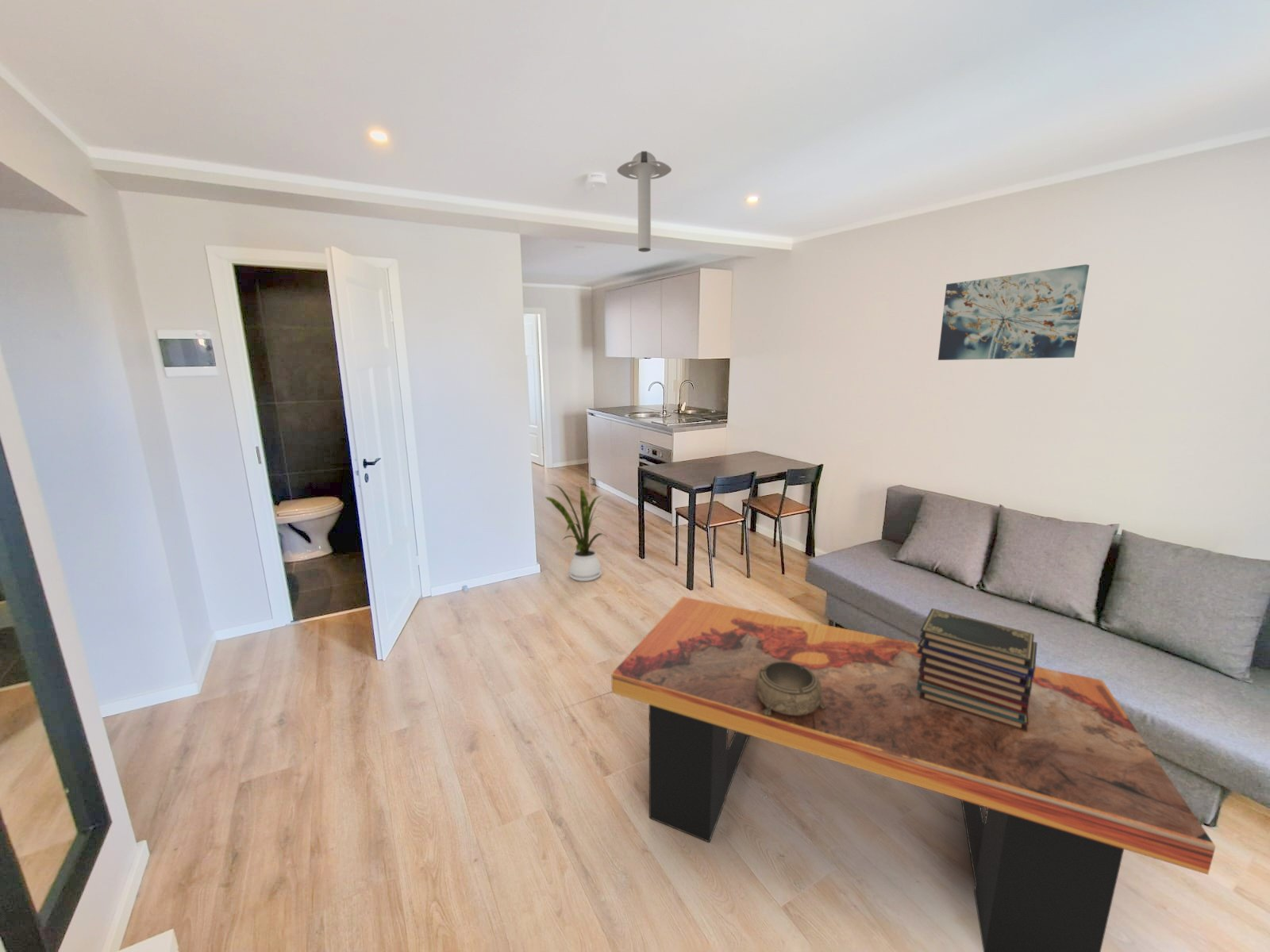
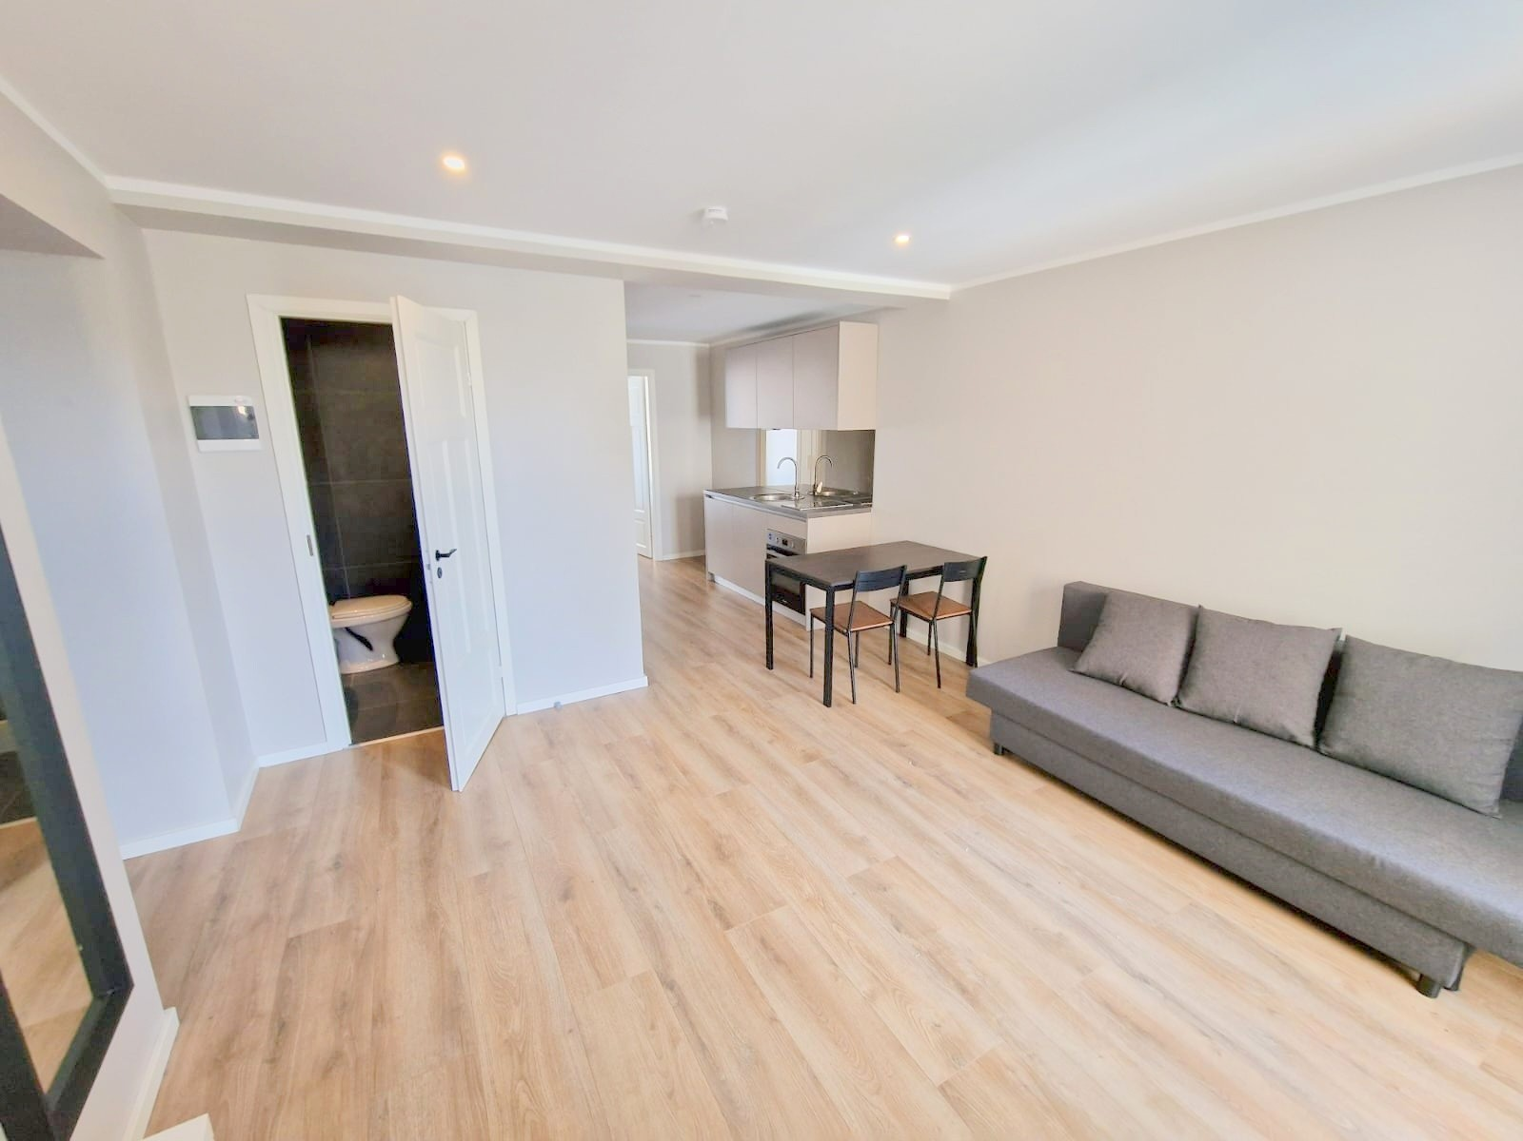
- book stack (973, 665)
- coffee table (846, 746)
- decorative bowl (787, 687)
- wall art (1005, 317)
- ceiling light (644, 202)
- house plant (579, 528)
